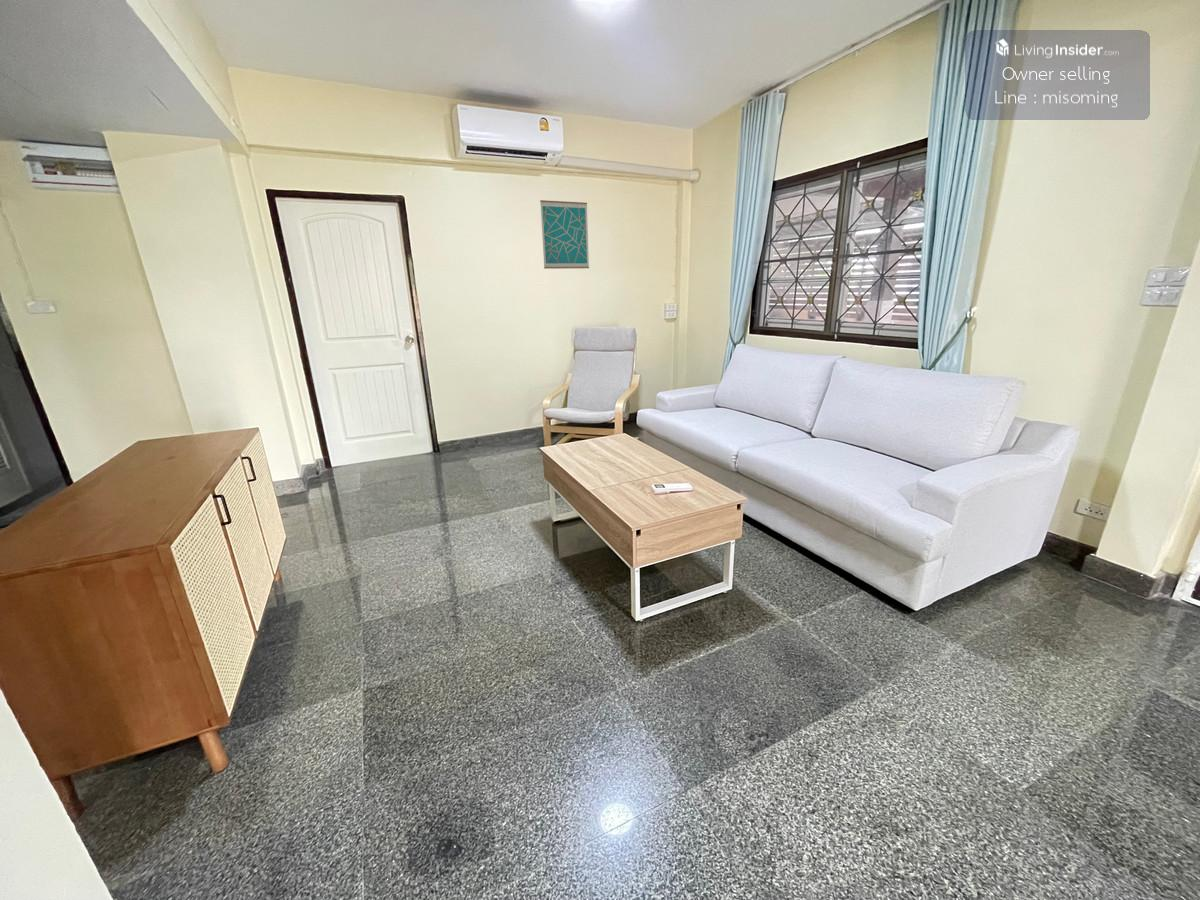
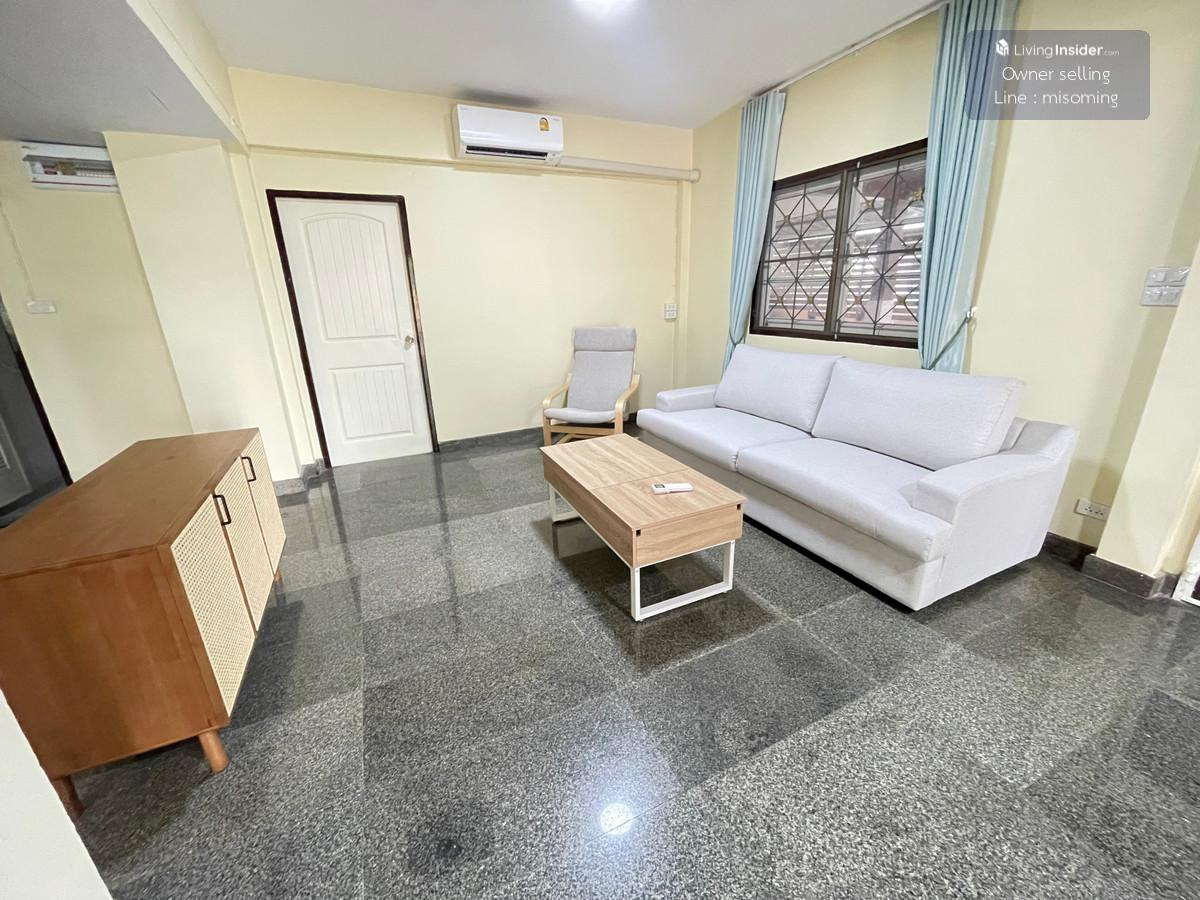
- wall art (565, 235)
